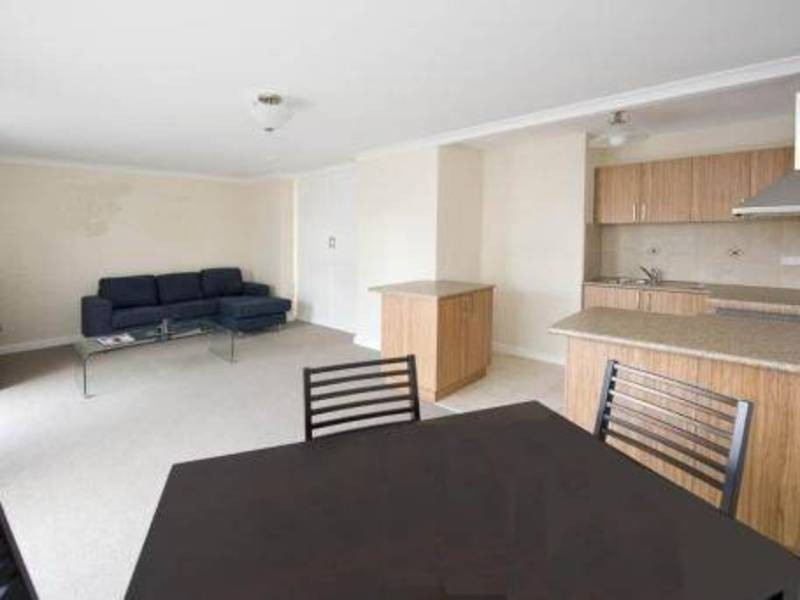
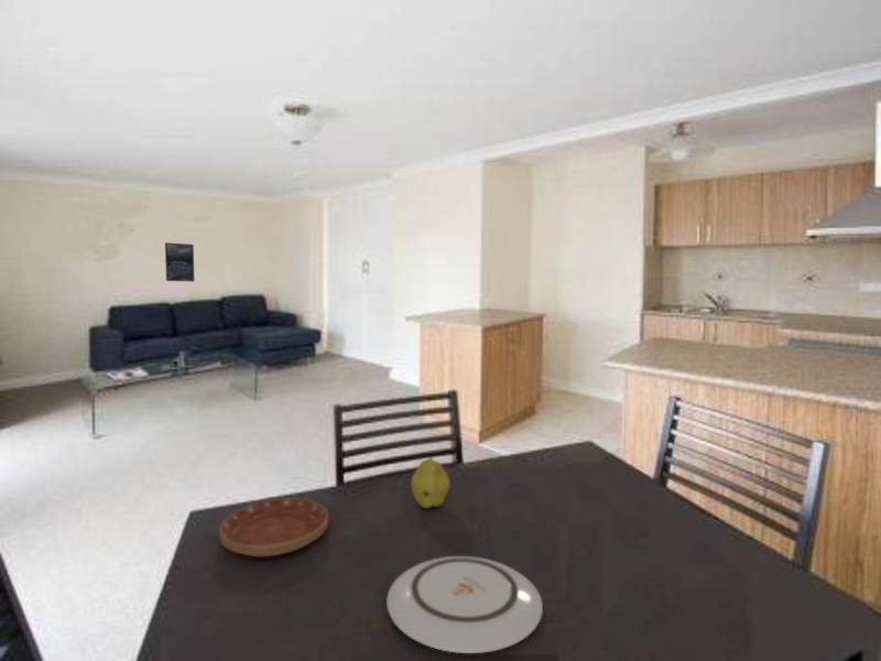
+ plate (464, 592)
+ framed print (180, 262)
+ saucer (275, 527)
+ fruit (429, 481)
